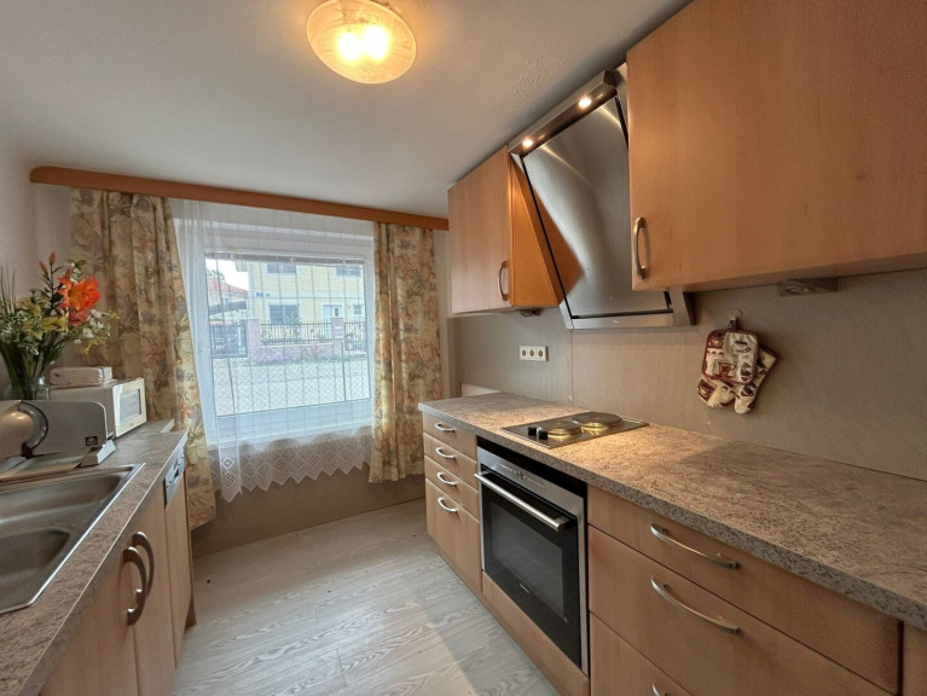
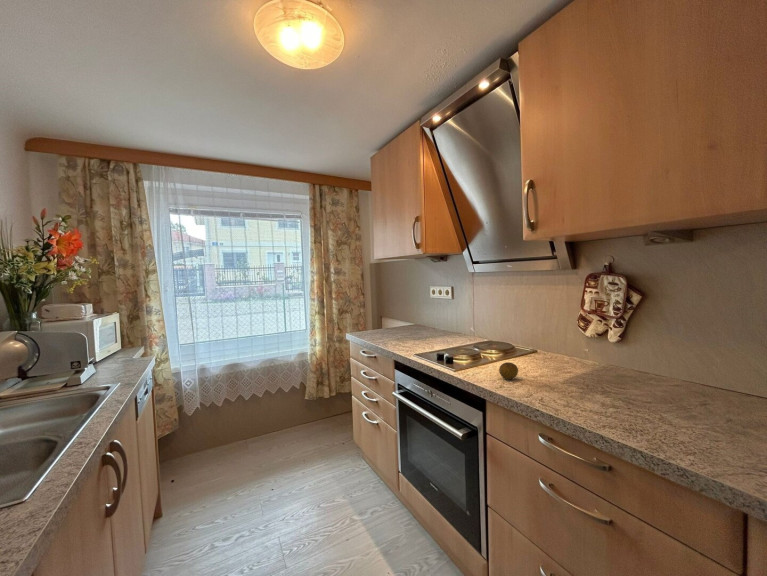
+ fruit (508, 370)
